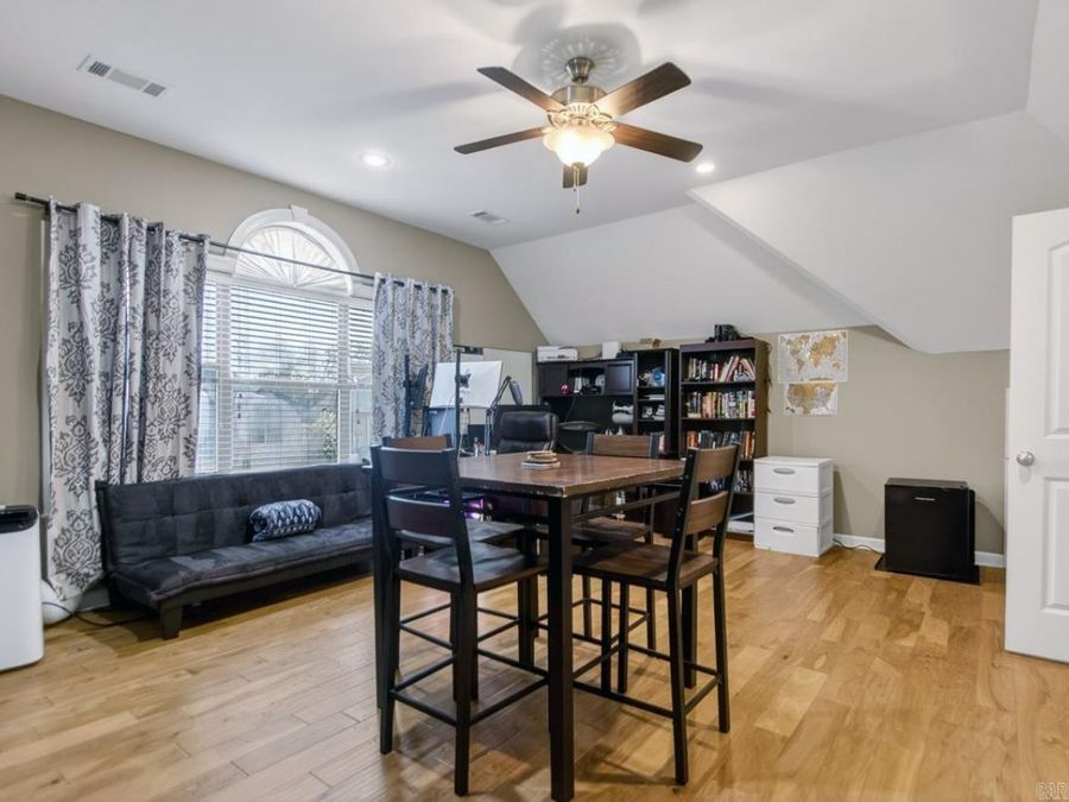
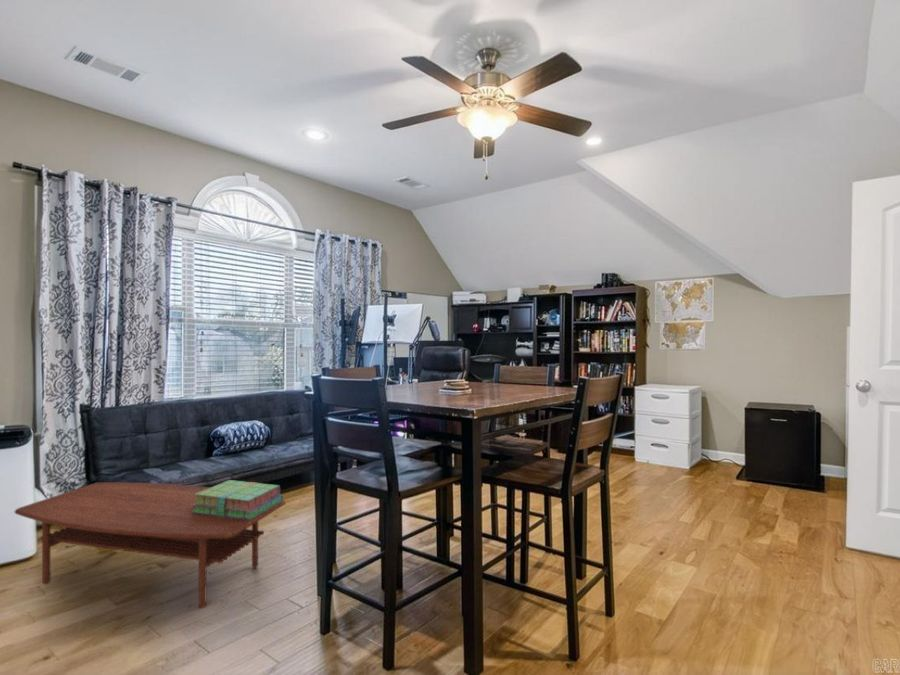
+ stack of books (238, 497)
+ coffee table (154, 539)
